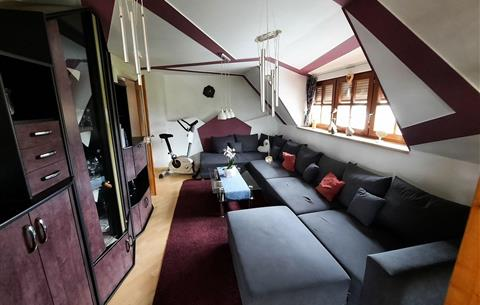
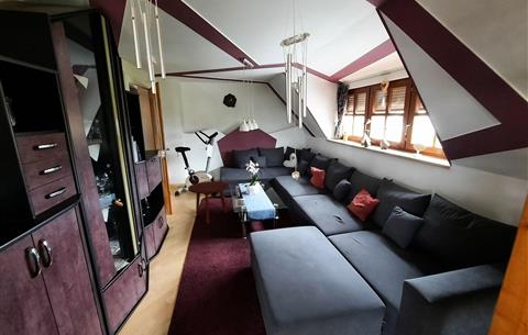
+ side table (207, 201)
